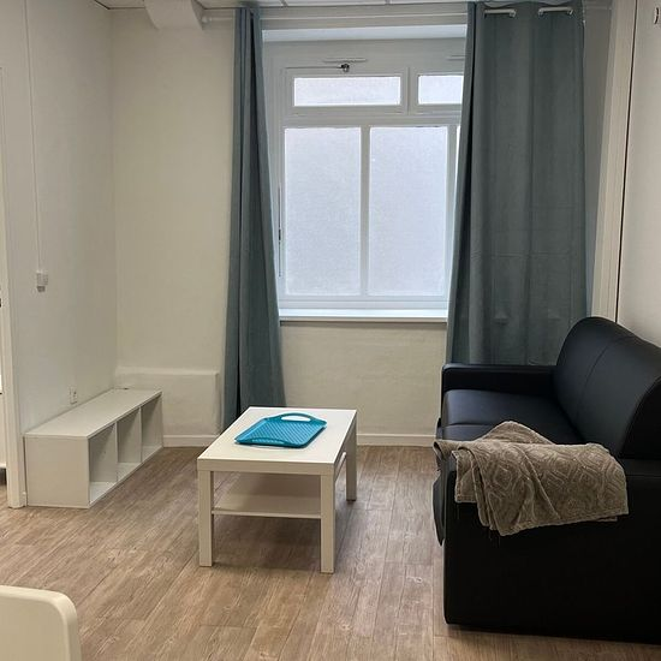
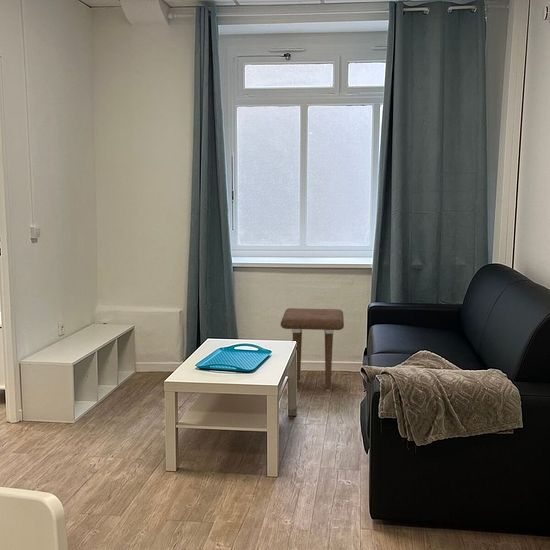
+ side table (300, 349)
